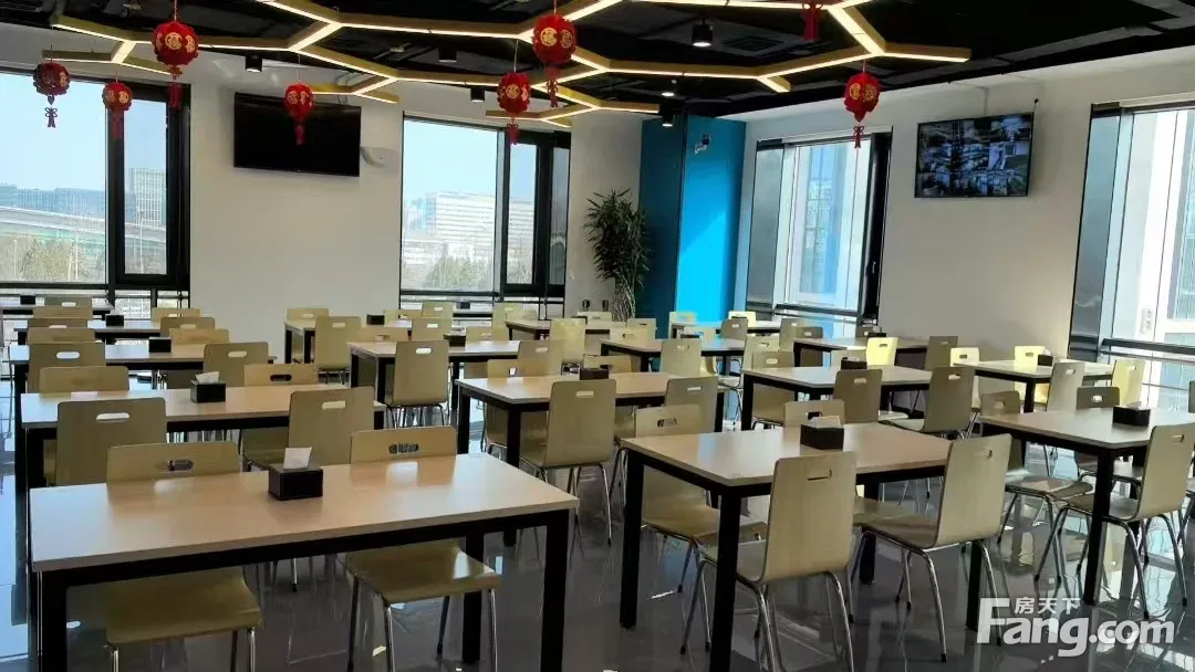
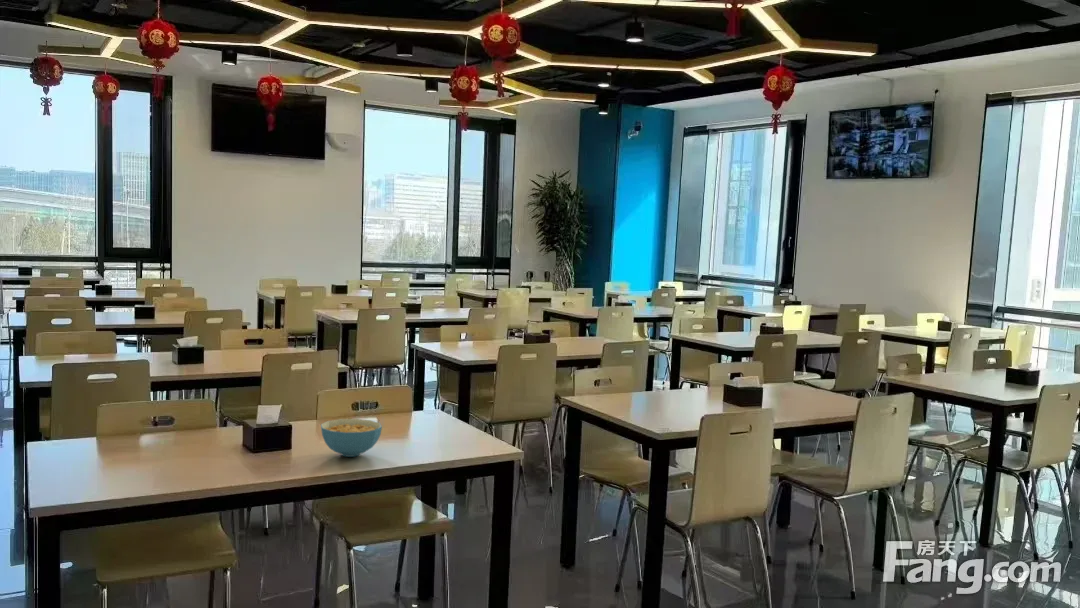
+ cereal bowl (350, 440)
